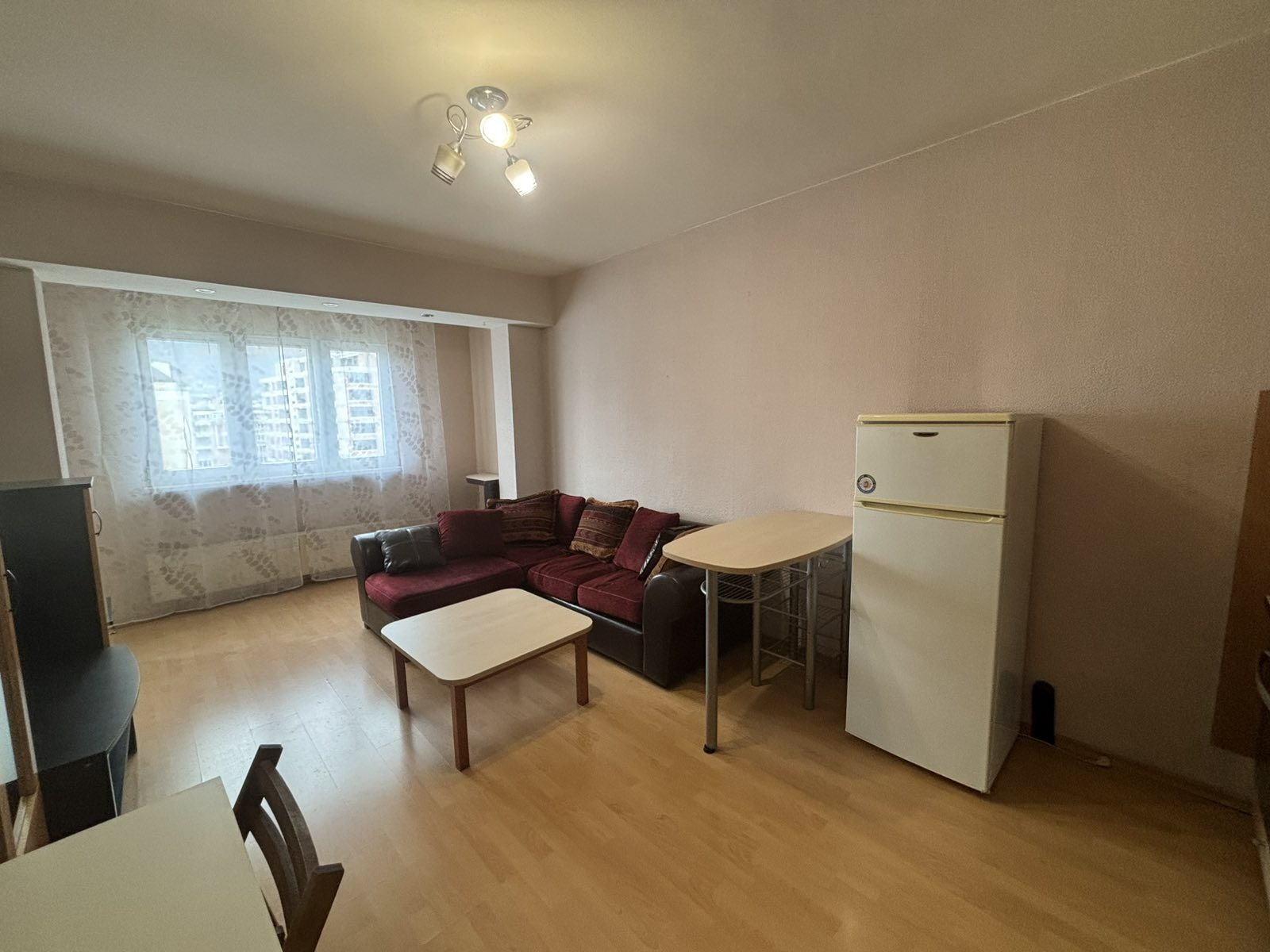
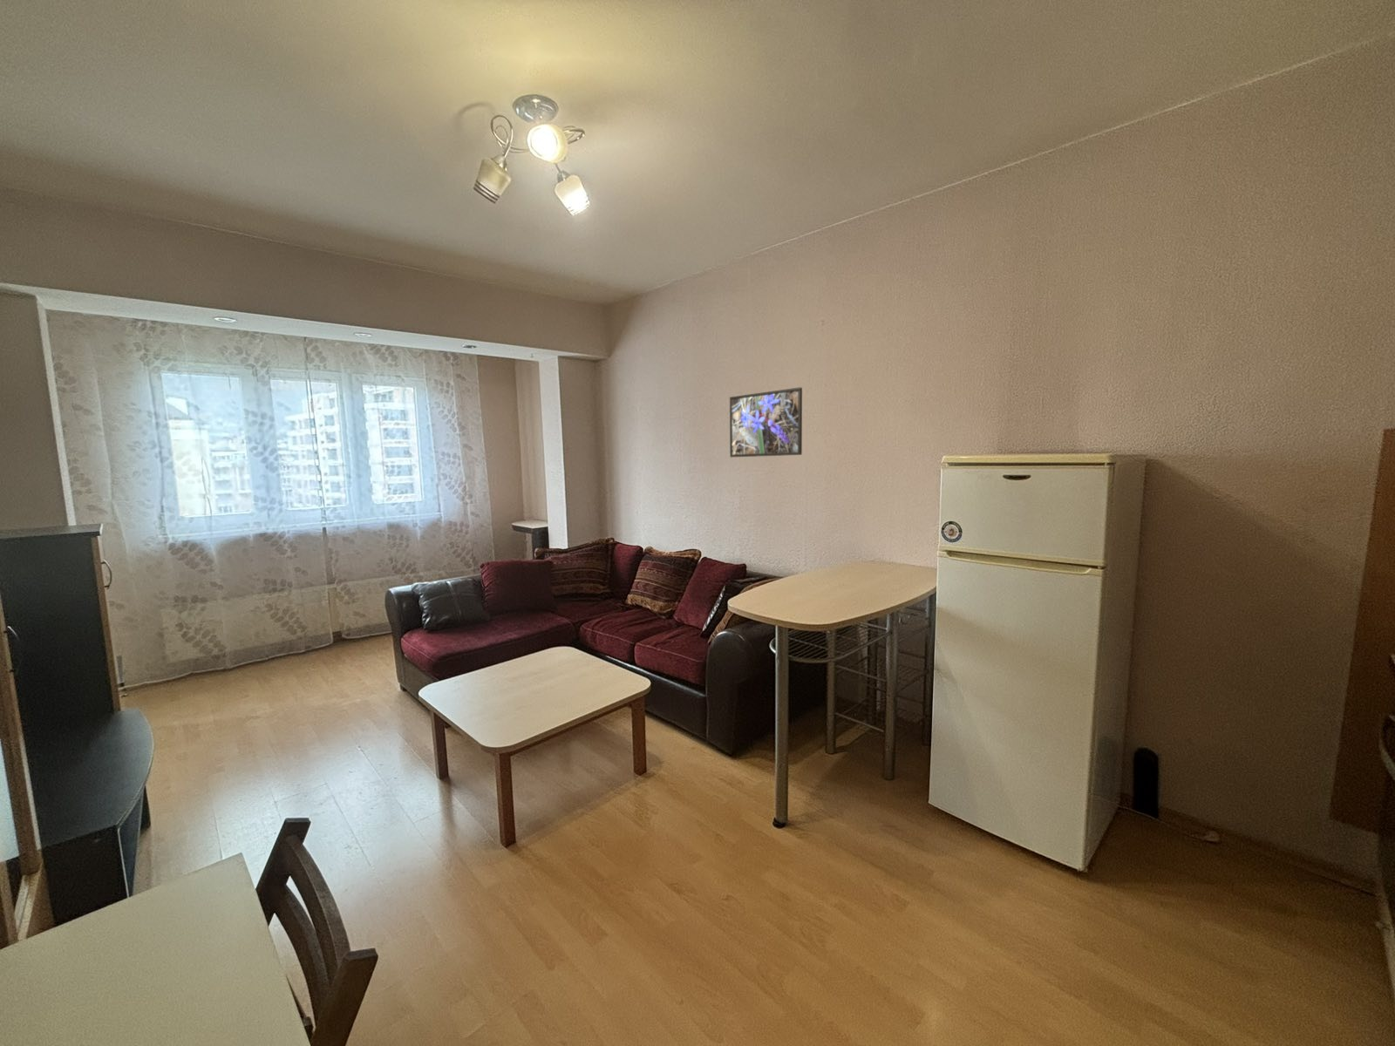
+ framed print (763, 424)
